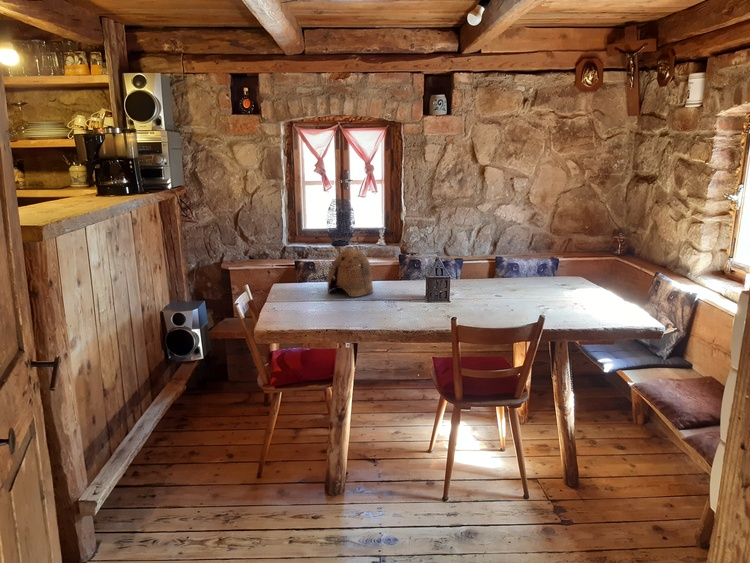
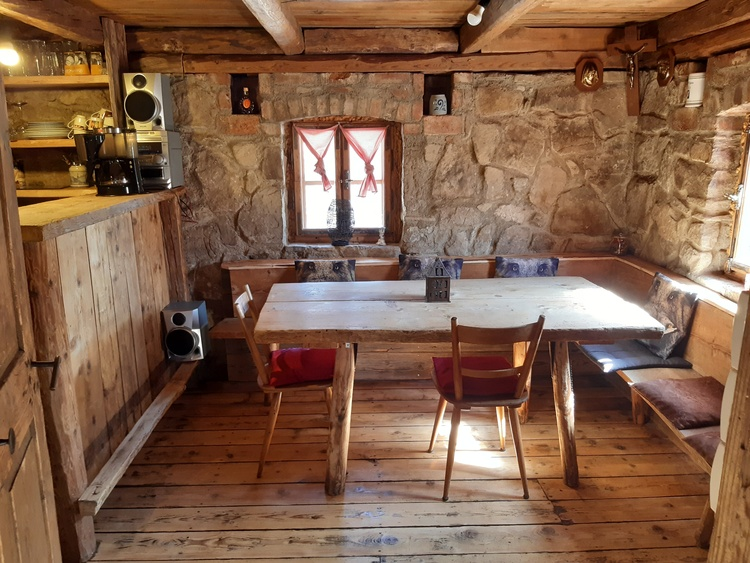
- wooden bowl (350, 271)
